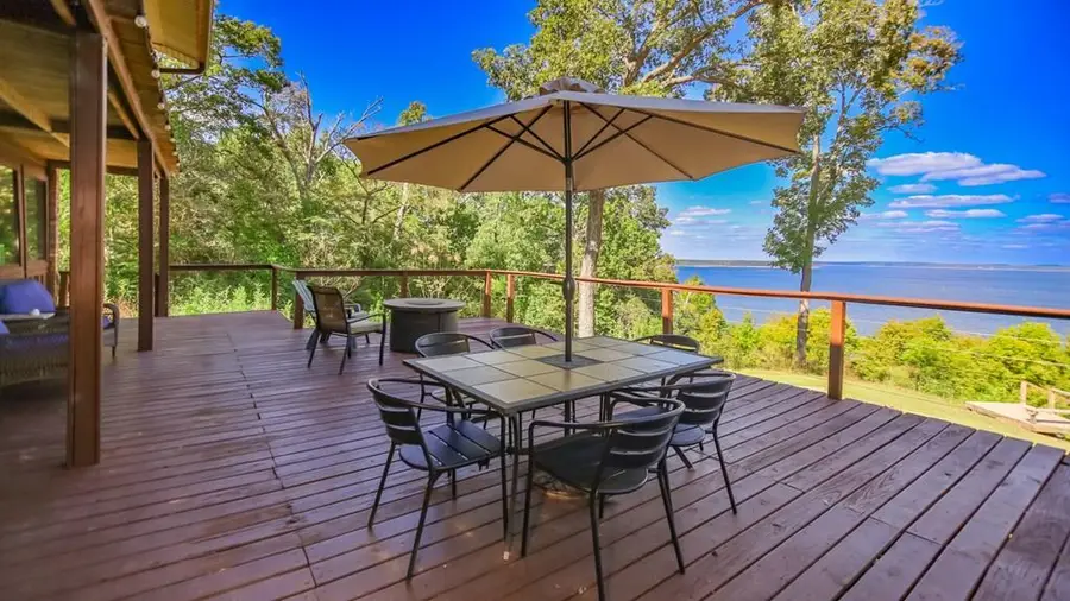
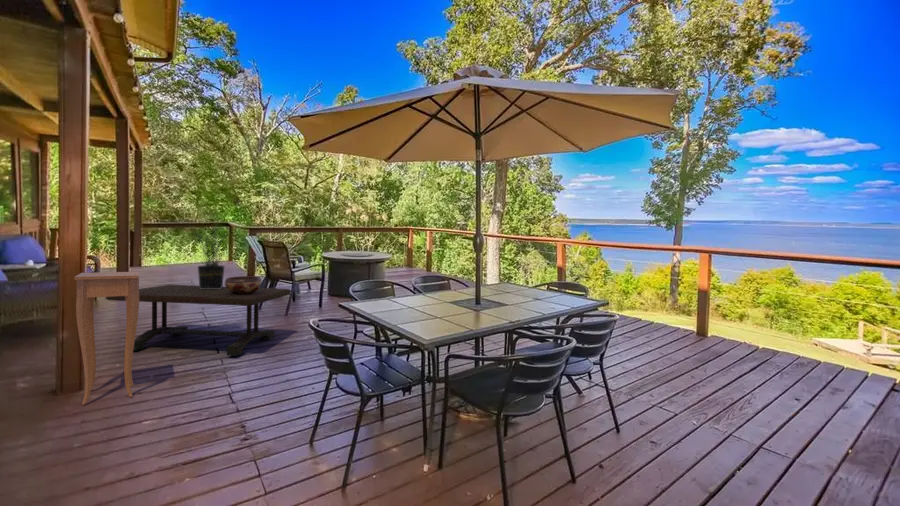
+ decorative bowl (243, 285)
+ side table (94, 337)
+ coffee table (205, 330)
+ potted plant (209, 255)
